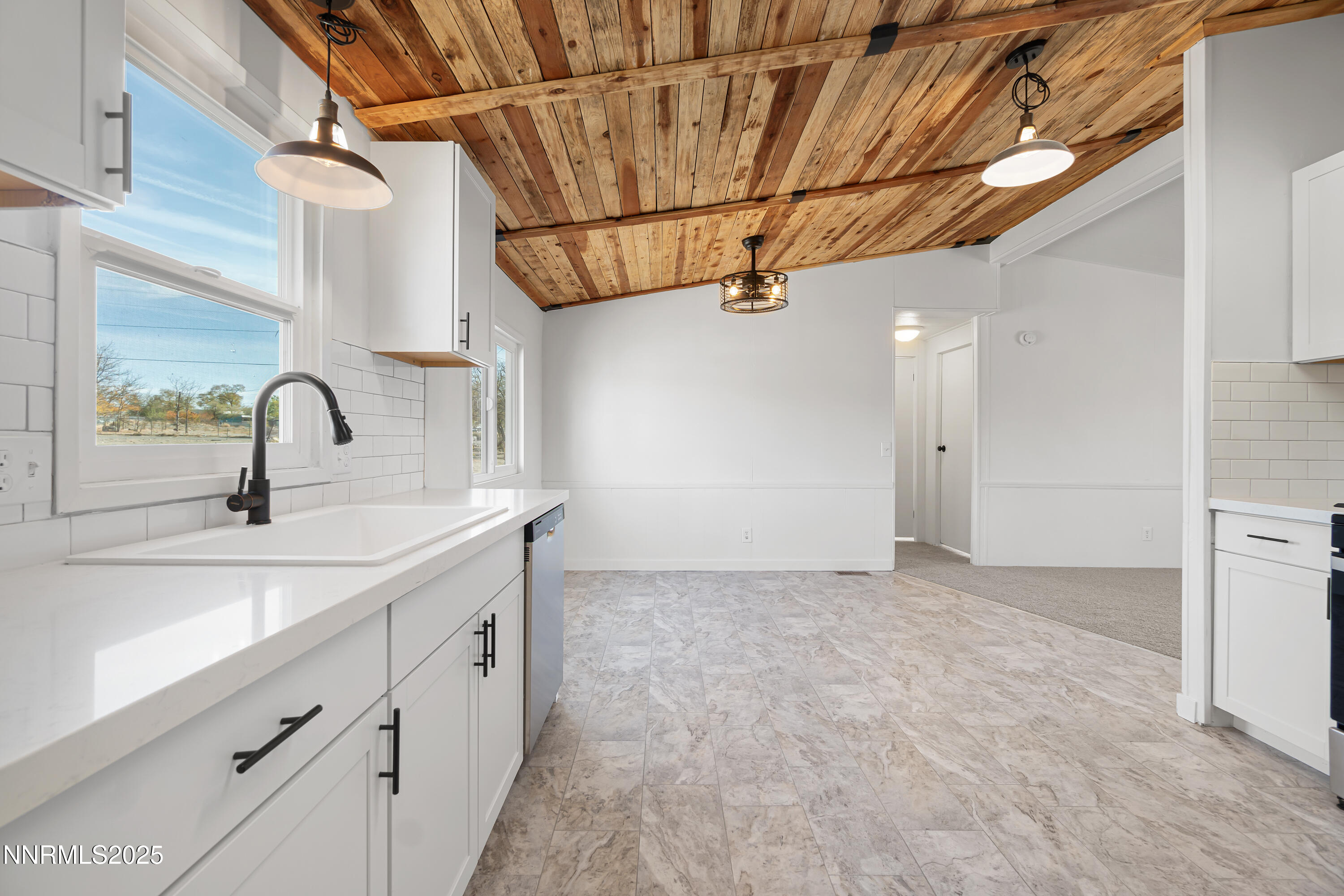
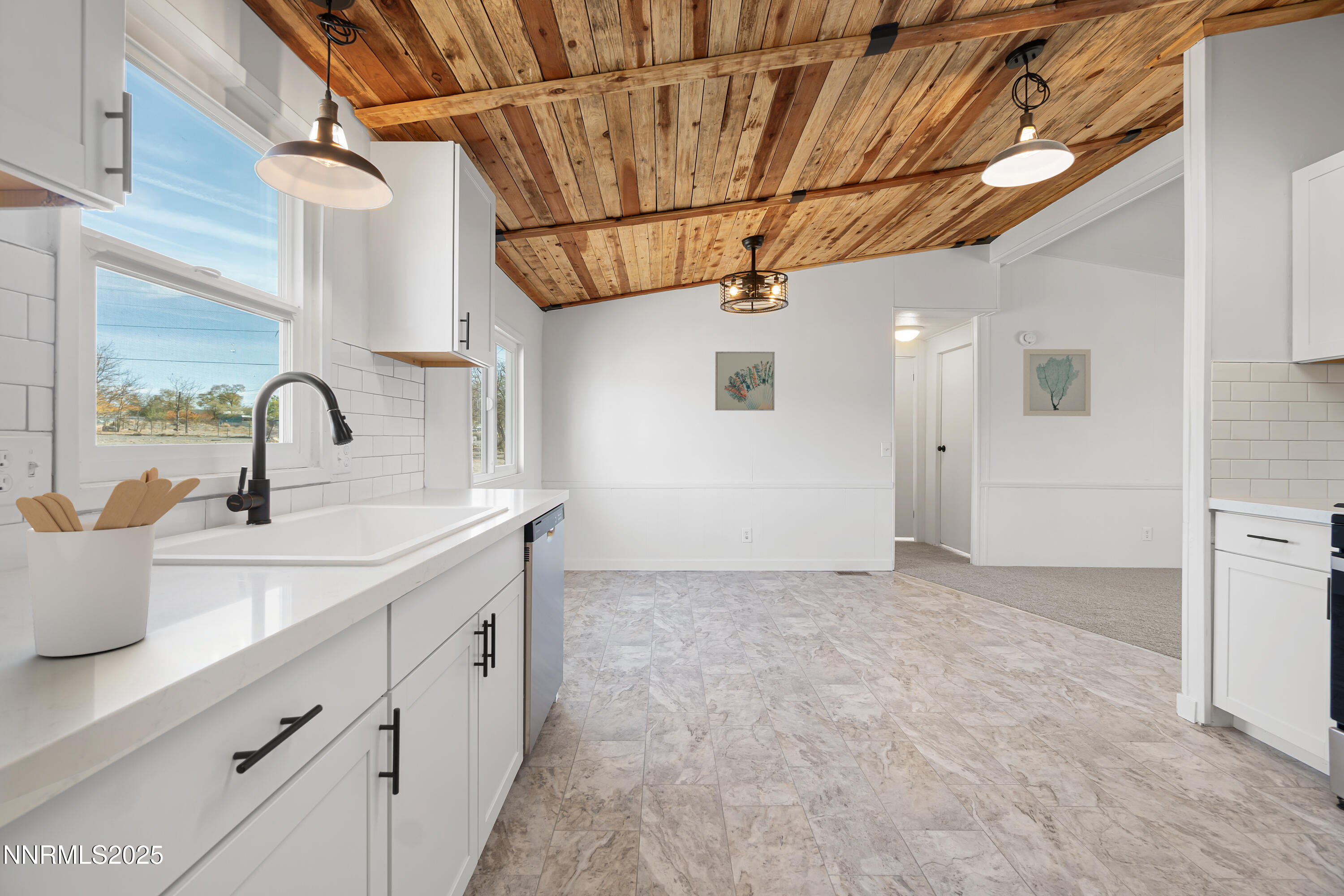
+ wall art (1057, 383)
+ wall art (745, 381)
+ utensil holder (115, 556)
